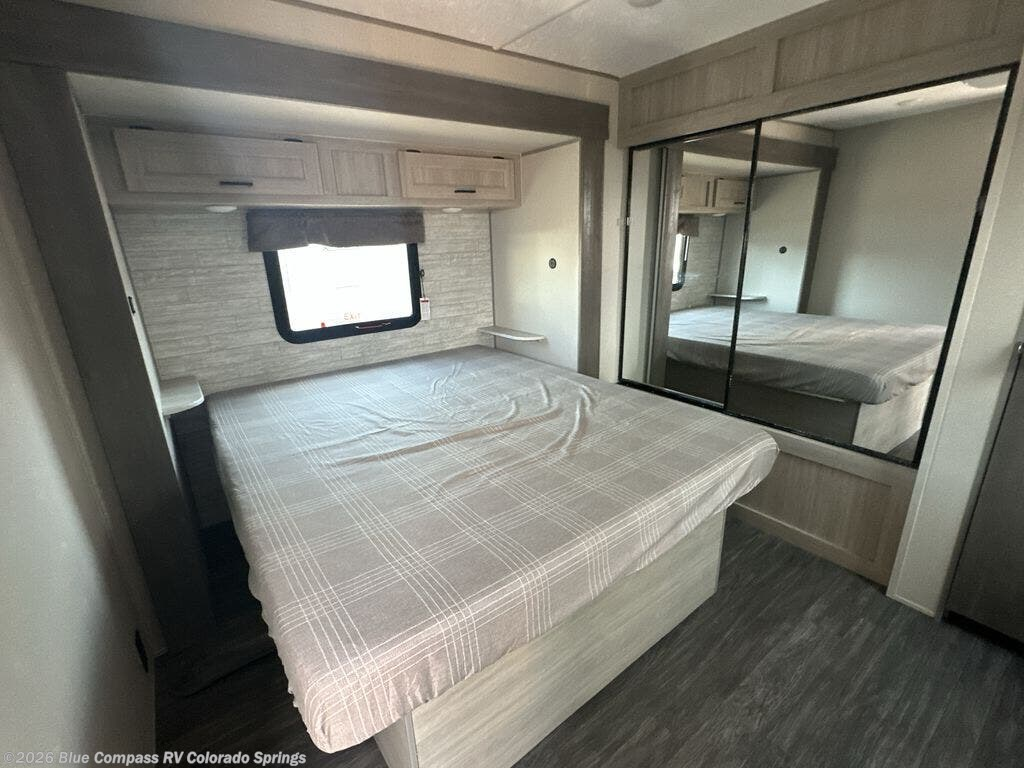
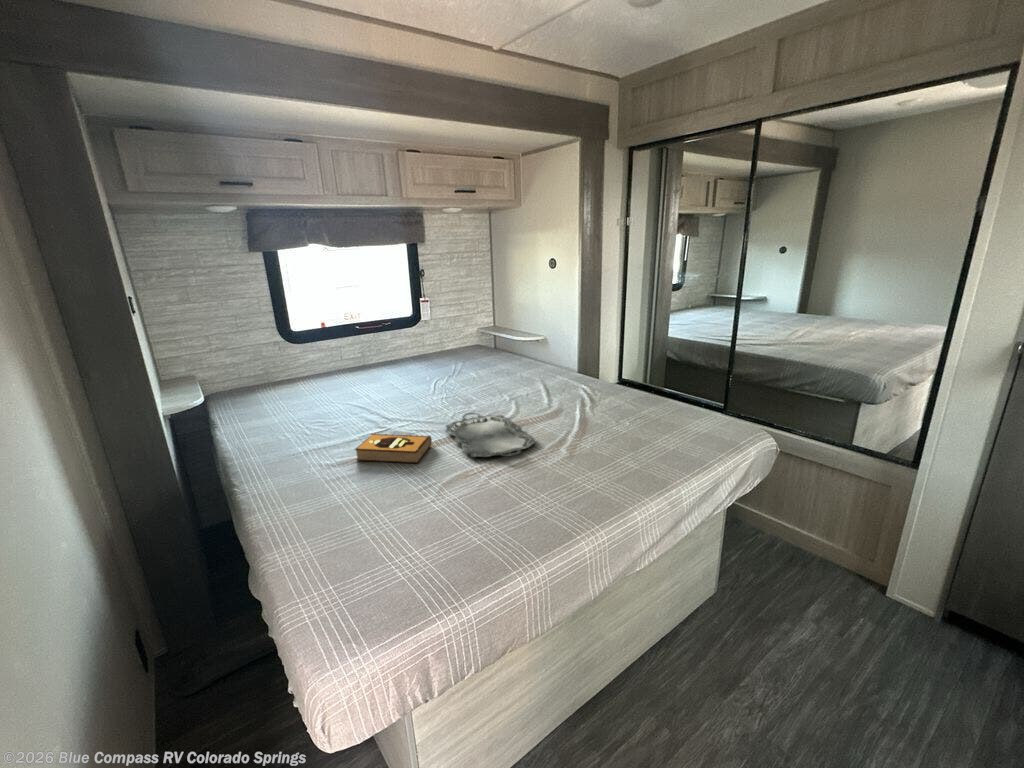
+ hardback book (395, 446)
+ serving tray (488, 434)
